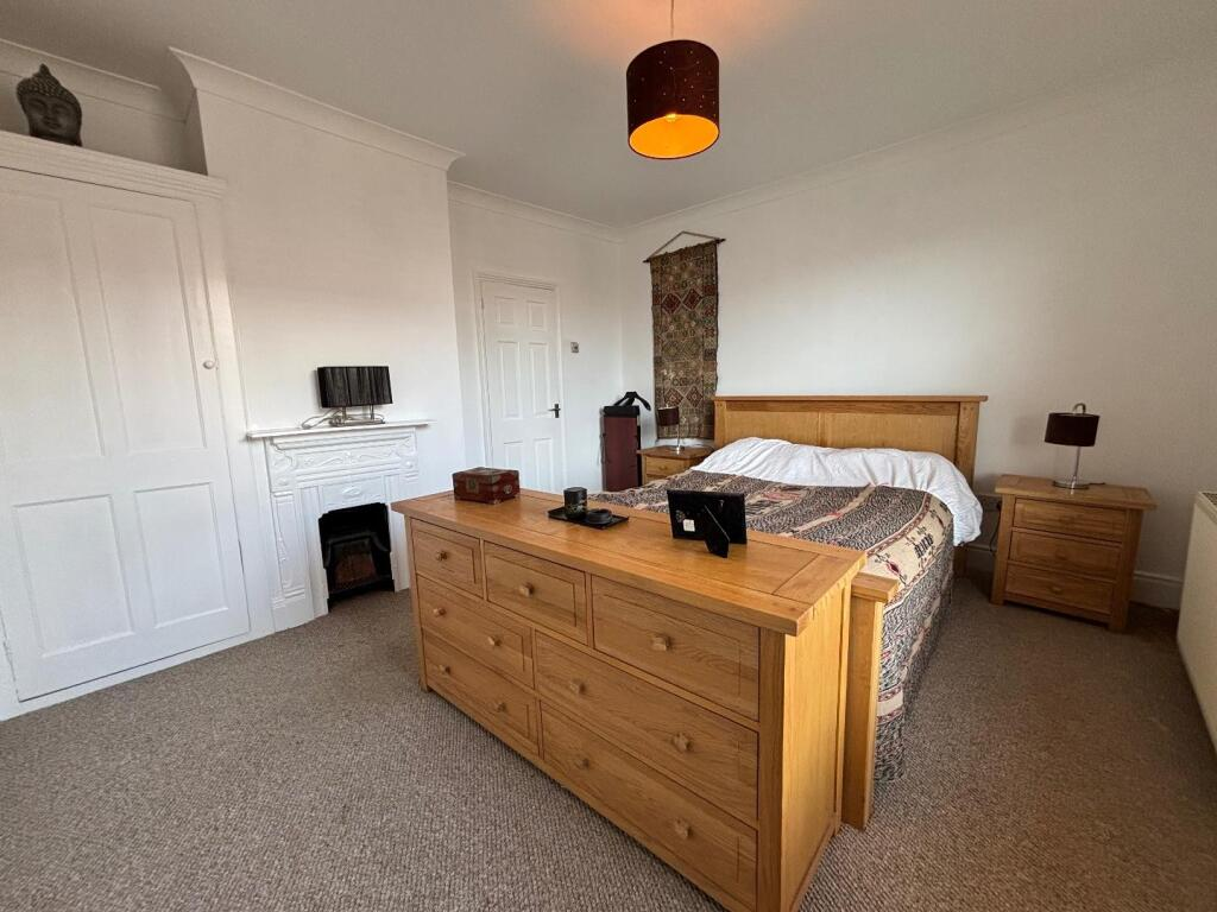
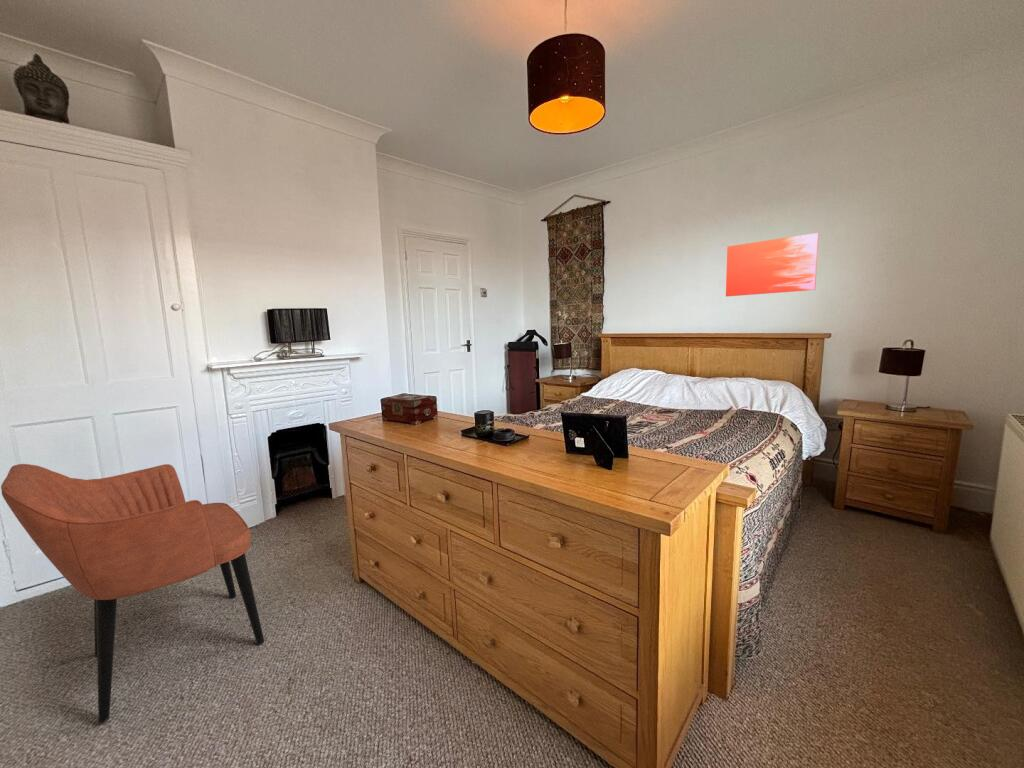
+ wall art (768, 267)
+ armchair (150, 557)
